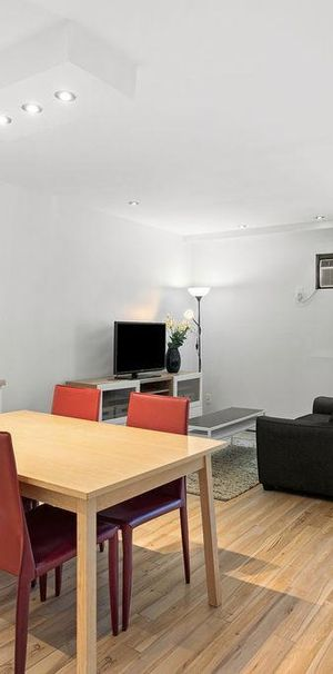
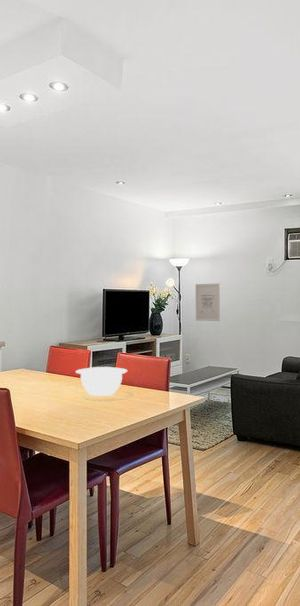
+ wall art (207, 302)
+ mixing bowl (101, 381)
